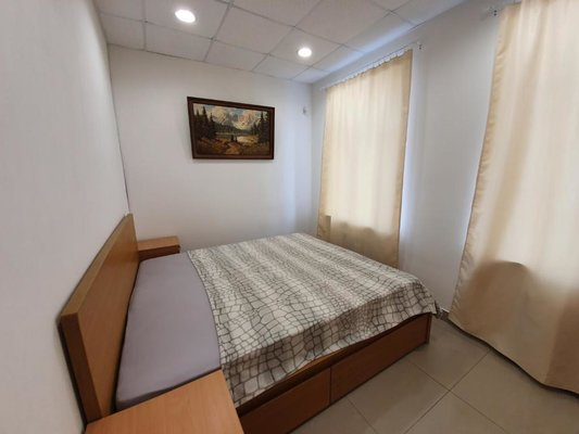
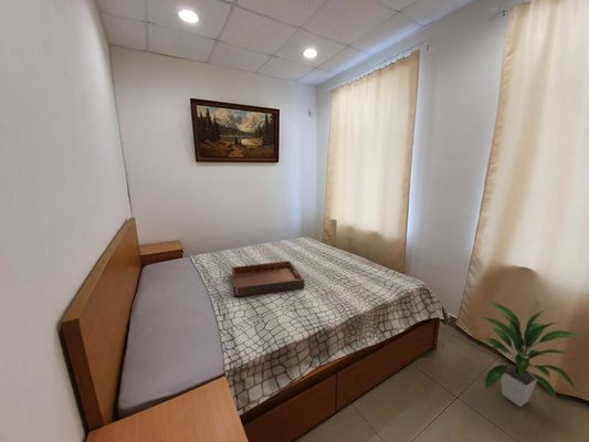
+ indoor plant (517, 352)
+ serving tray (265, 276)
